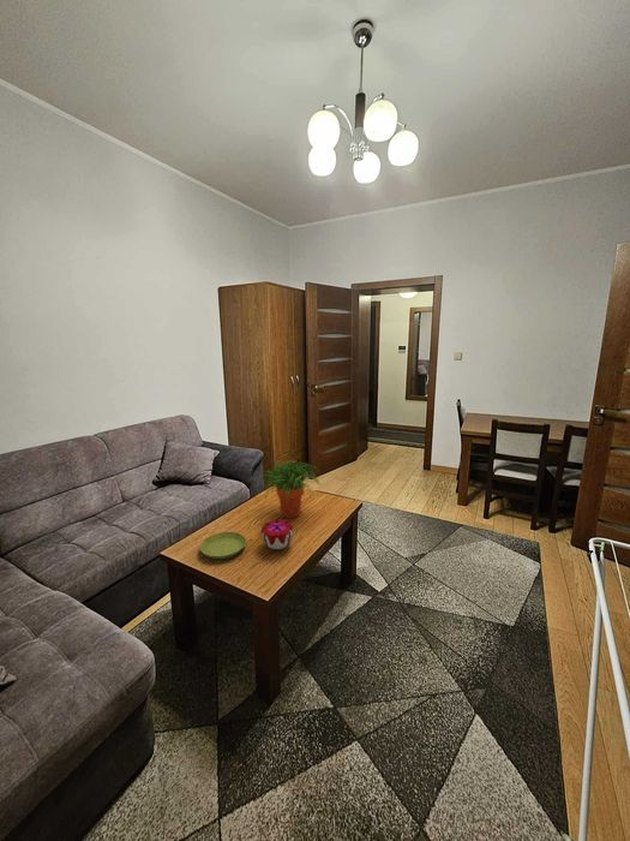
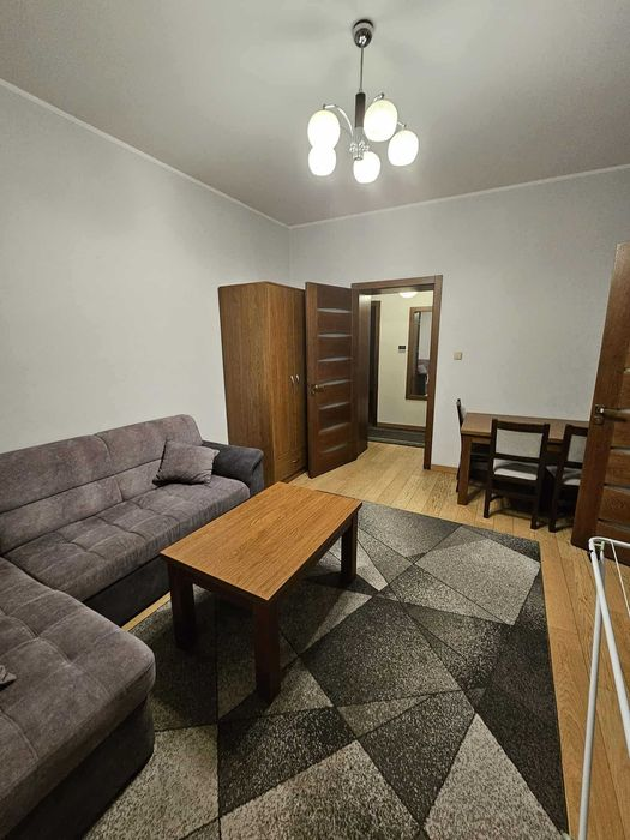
- saucer (223, 545)
- potted plant (288, 488)
- decorative bowl (277, 536)
